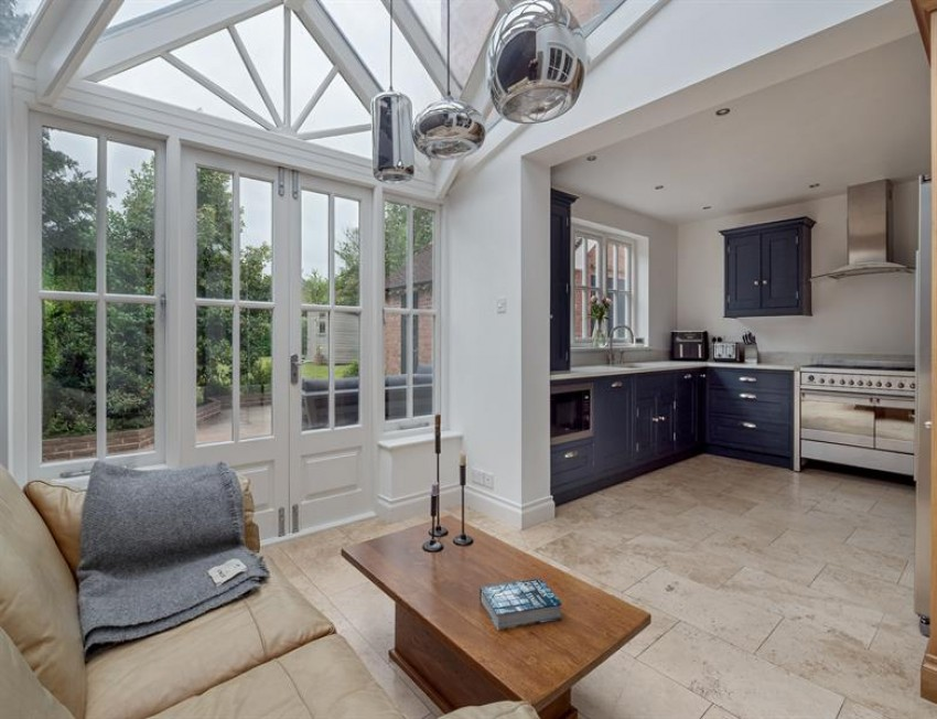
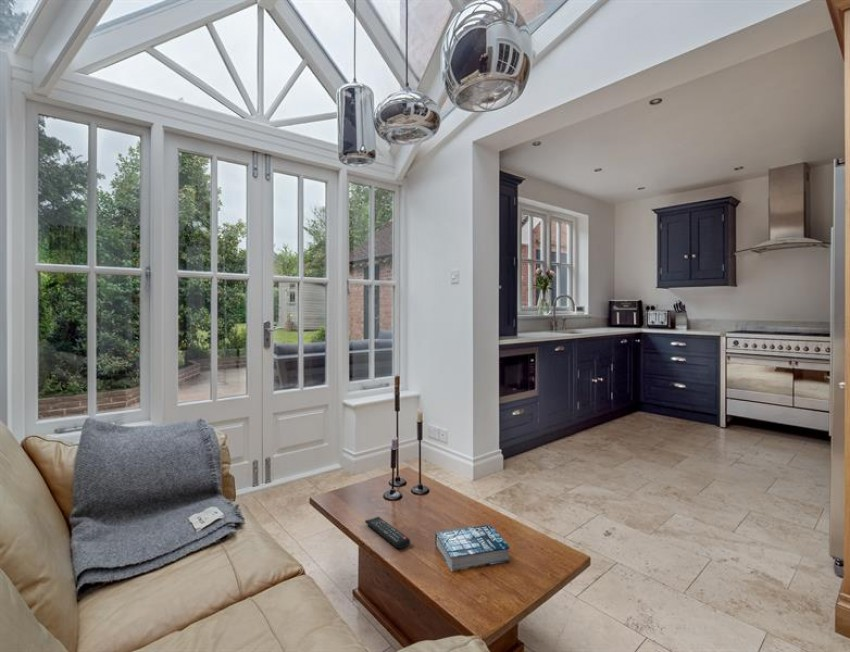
+ remote control (386, 531)
